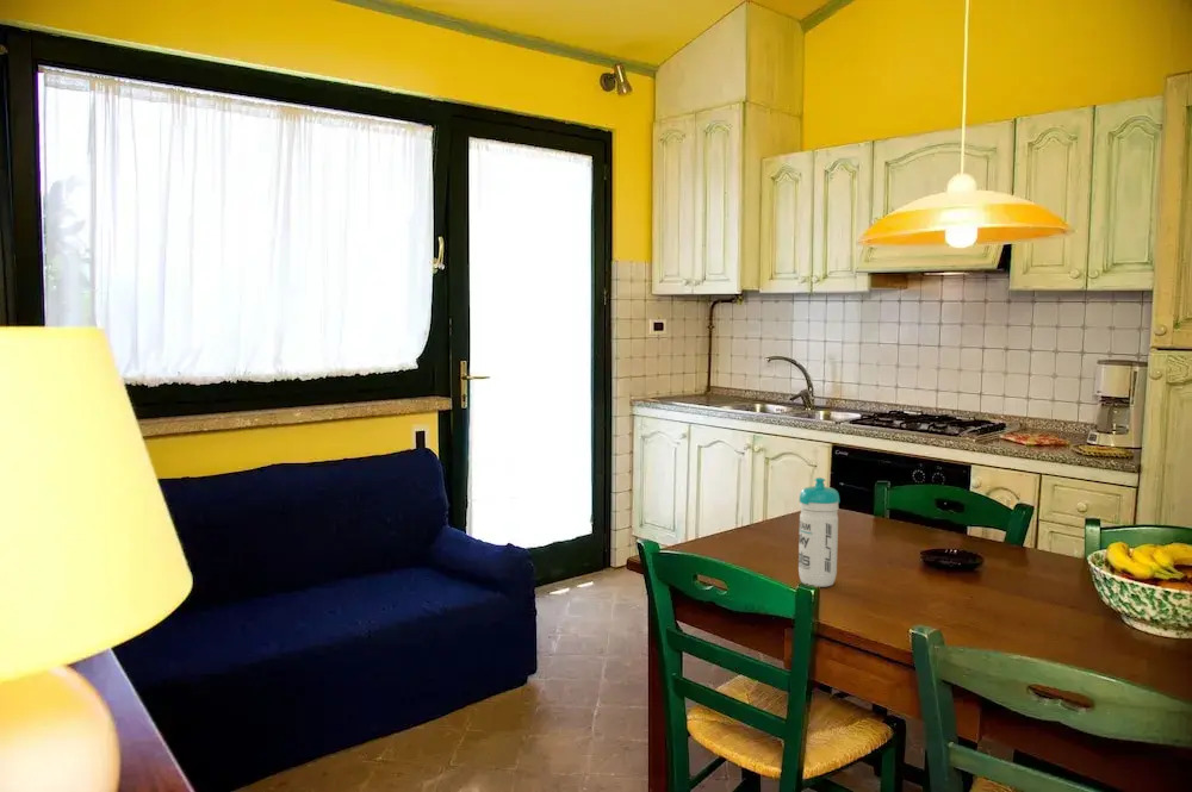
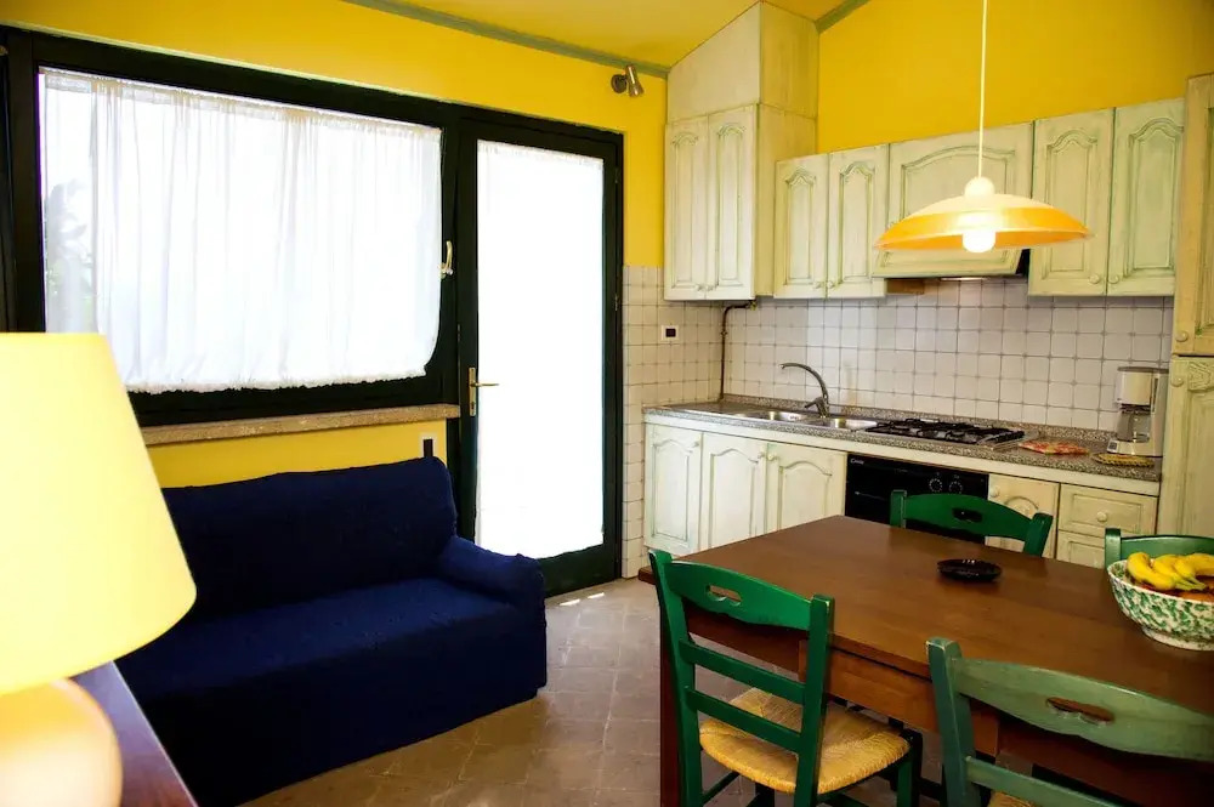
- water bottle (818, 530)
